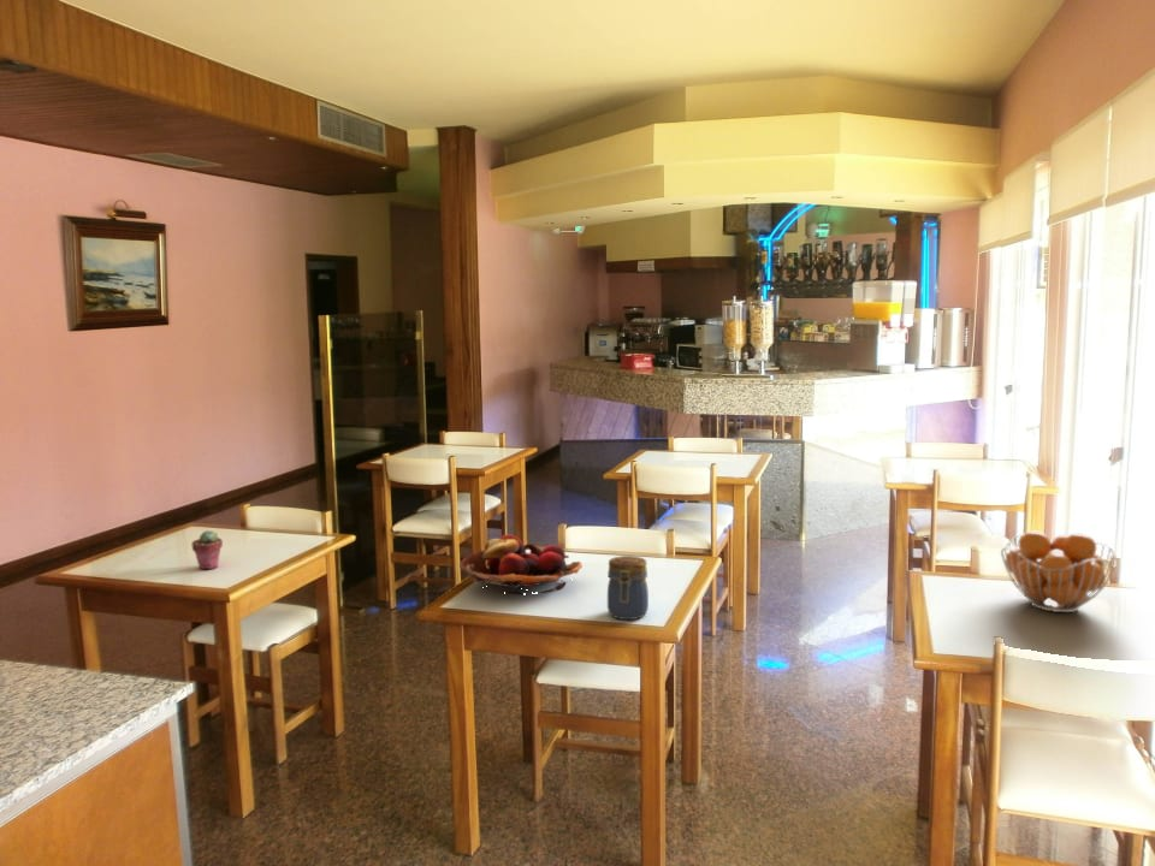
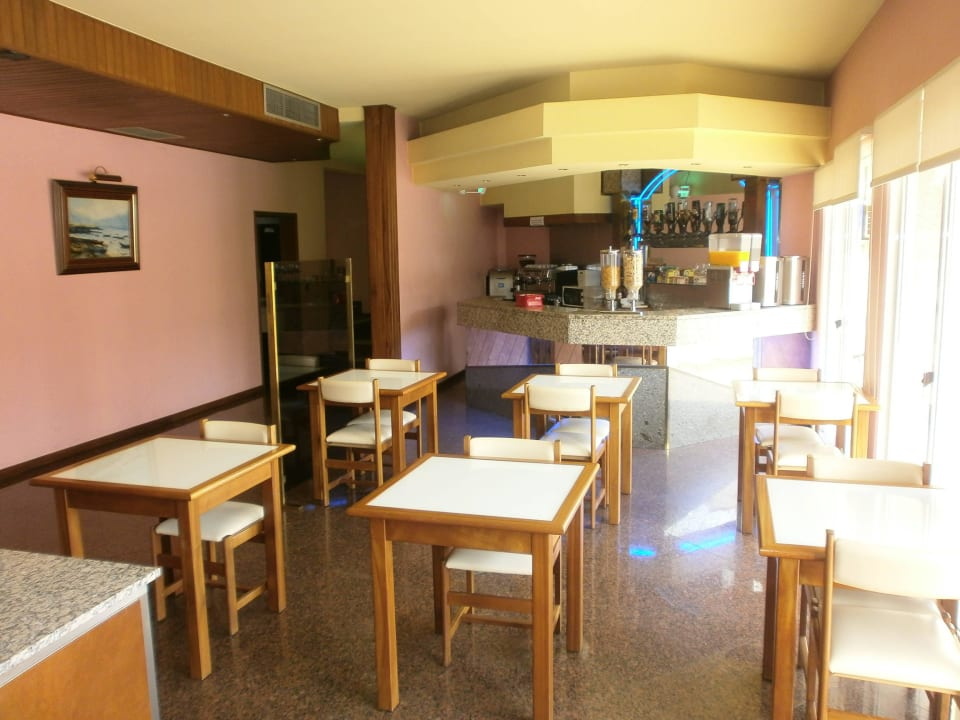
- fruit basket (1056, 568)
- potted succulent (207, 548)
- fruit basket (517, 562)
- jar (627, 587)
